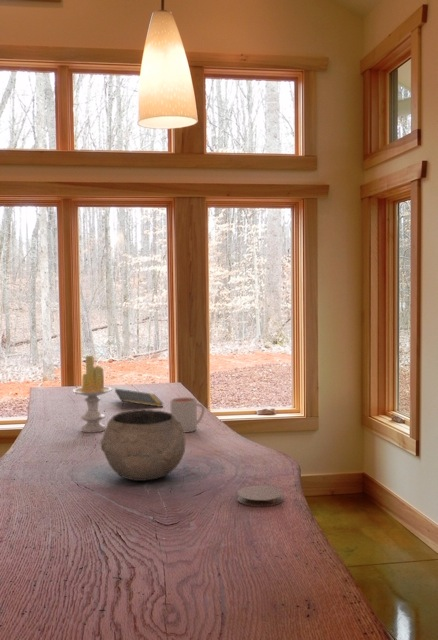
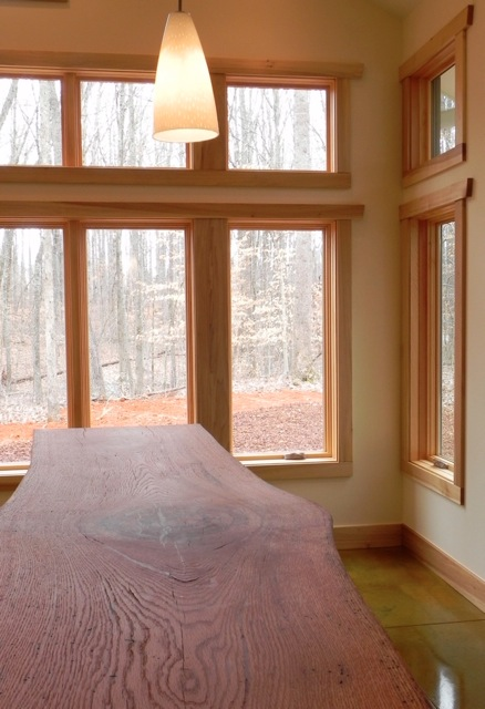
- coaster (260, 495)
- notepad (138, 397)
- candle (92, 392)
- mug (188, 414)
- bowl (144, 445)
